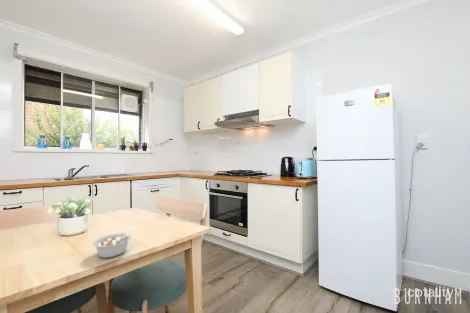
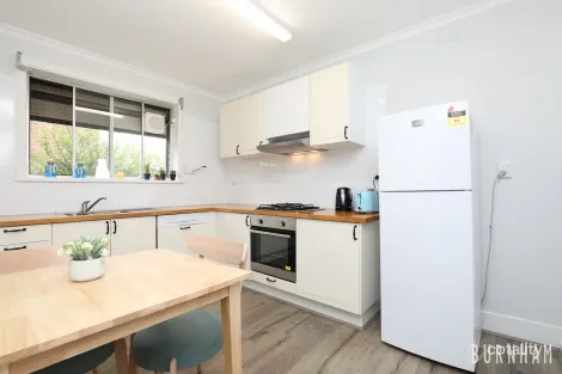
- legume (113, 243)
